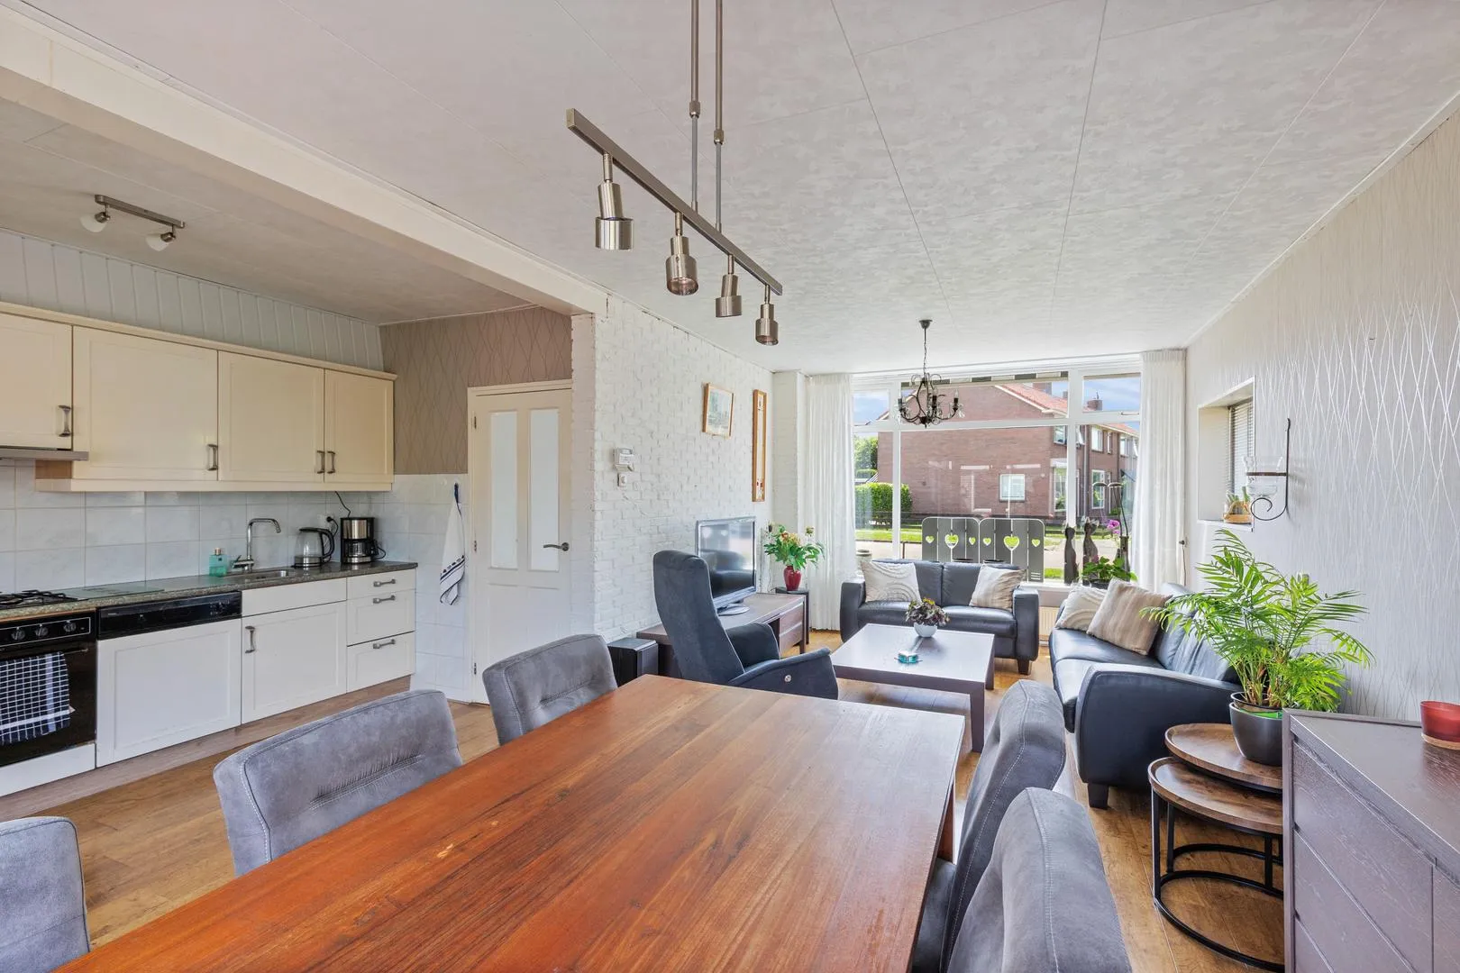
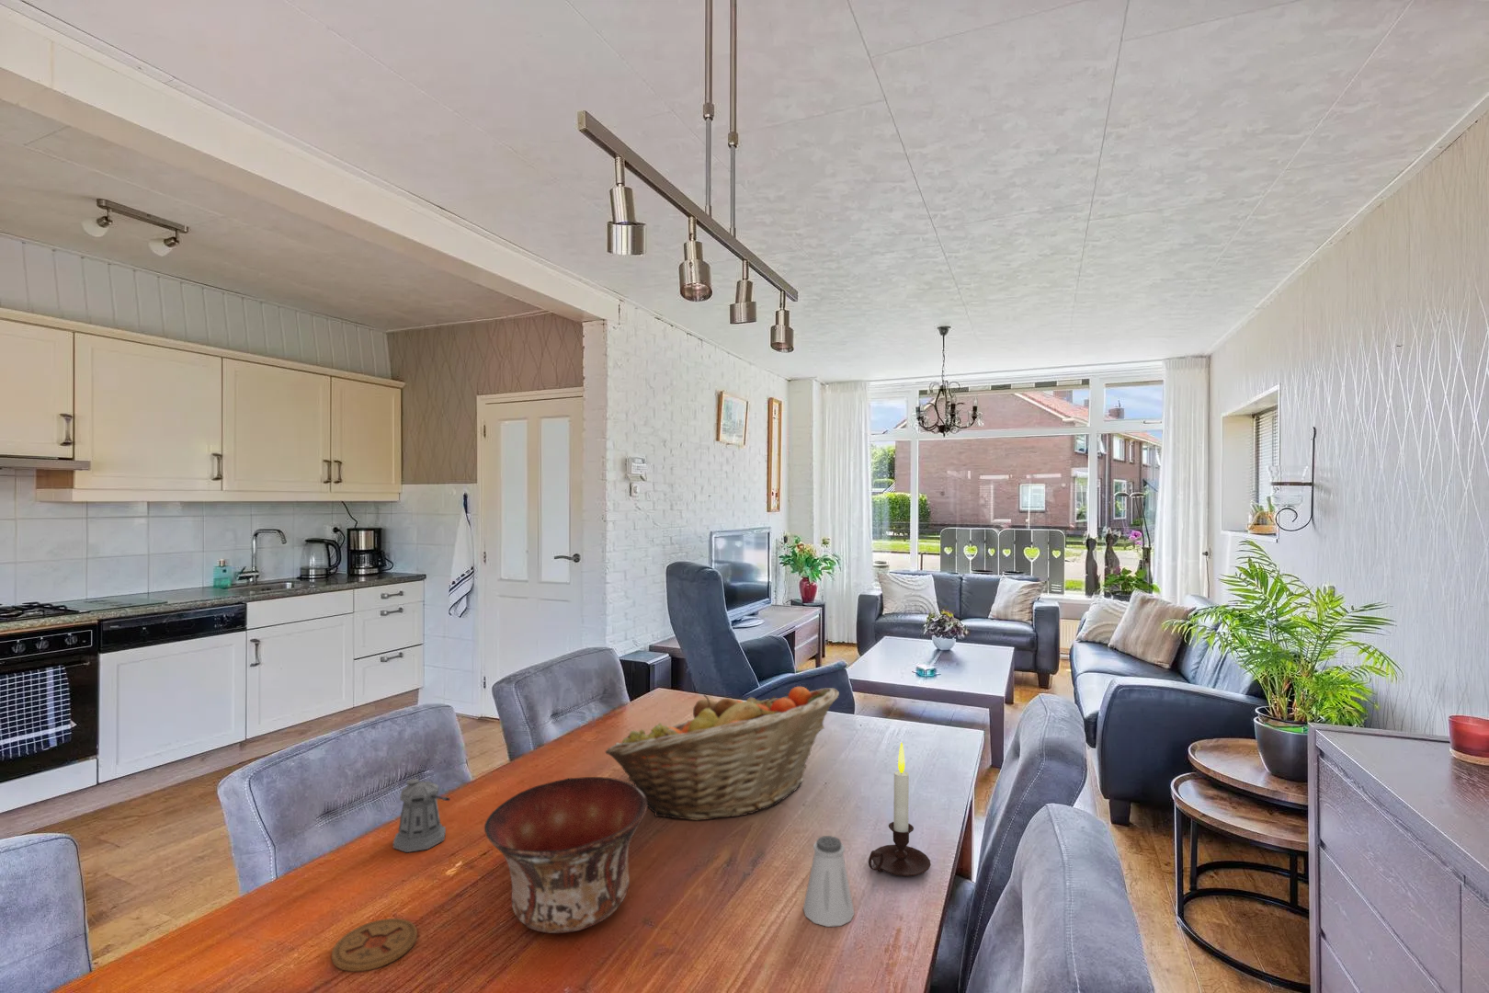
+ coaster (374, 943)
+ bowl (567, 860)
+ fruit basket (728, 738)
+ saltshaker (828, 877)
+ candle (895, 806)
+ pepper shaker (422, 812)
